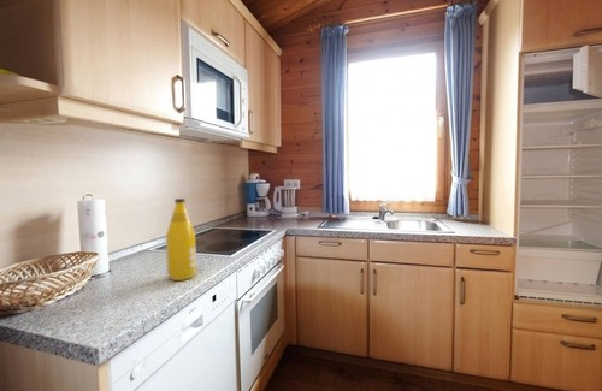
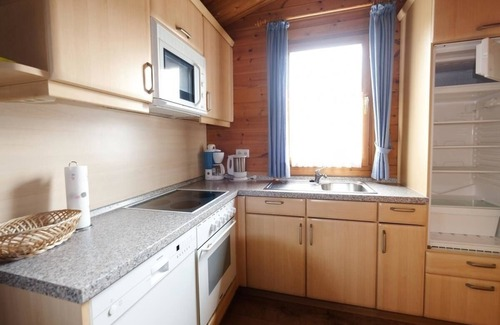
- bottle (181, 237)
